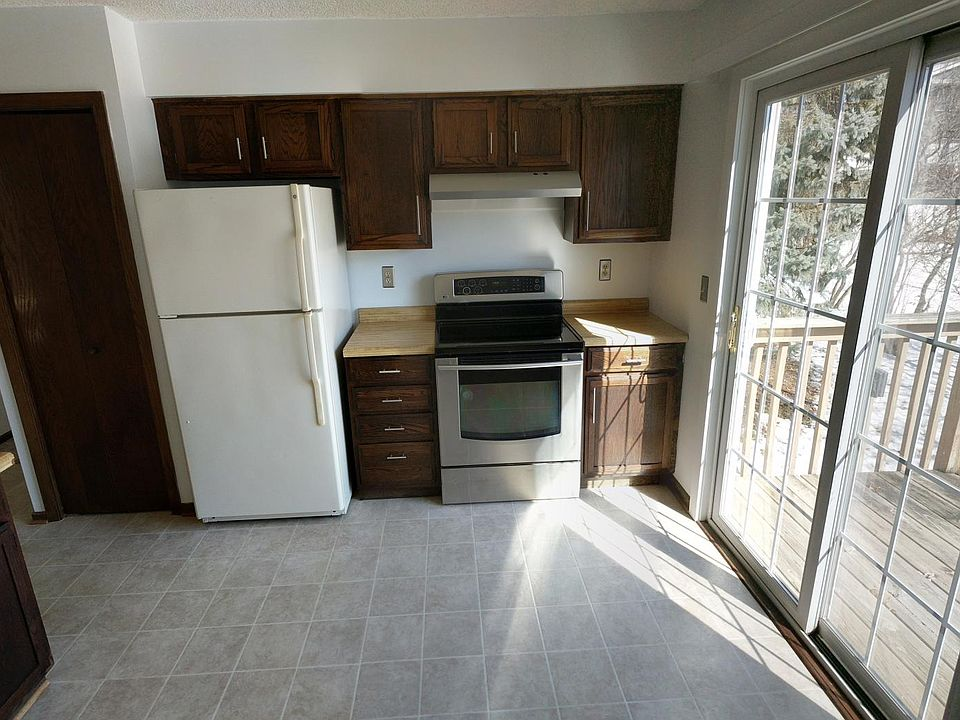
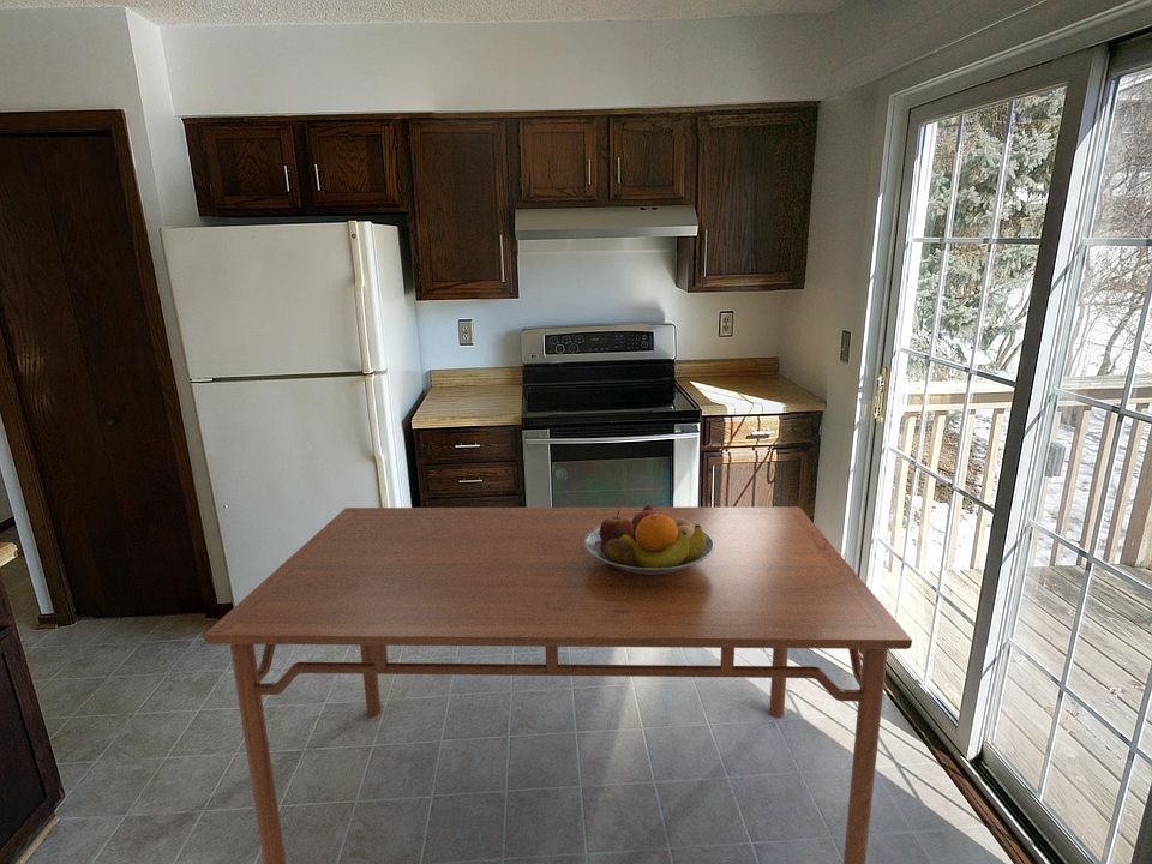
+ dining table (564, 674)
+ fruit bowl (648, 535)
